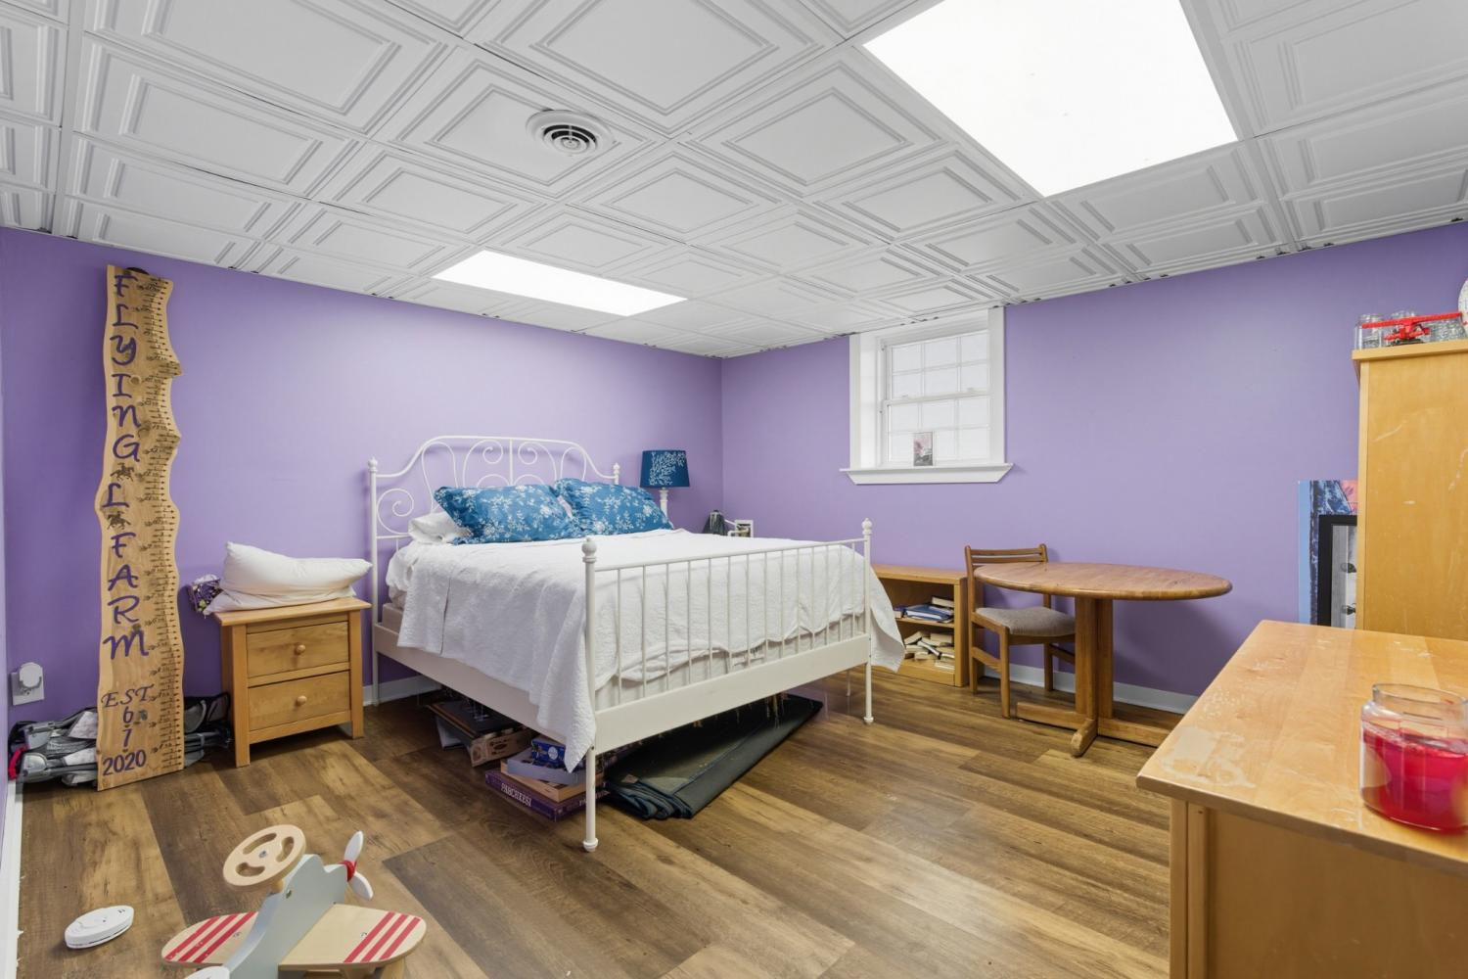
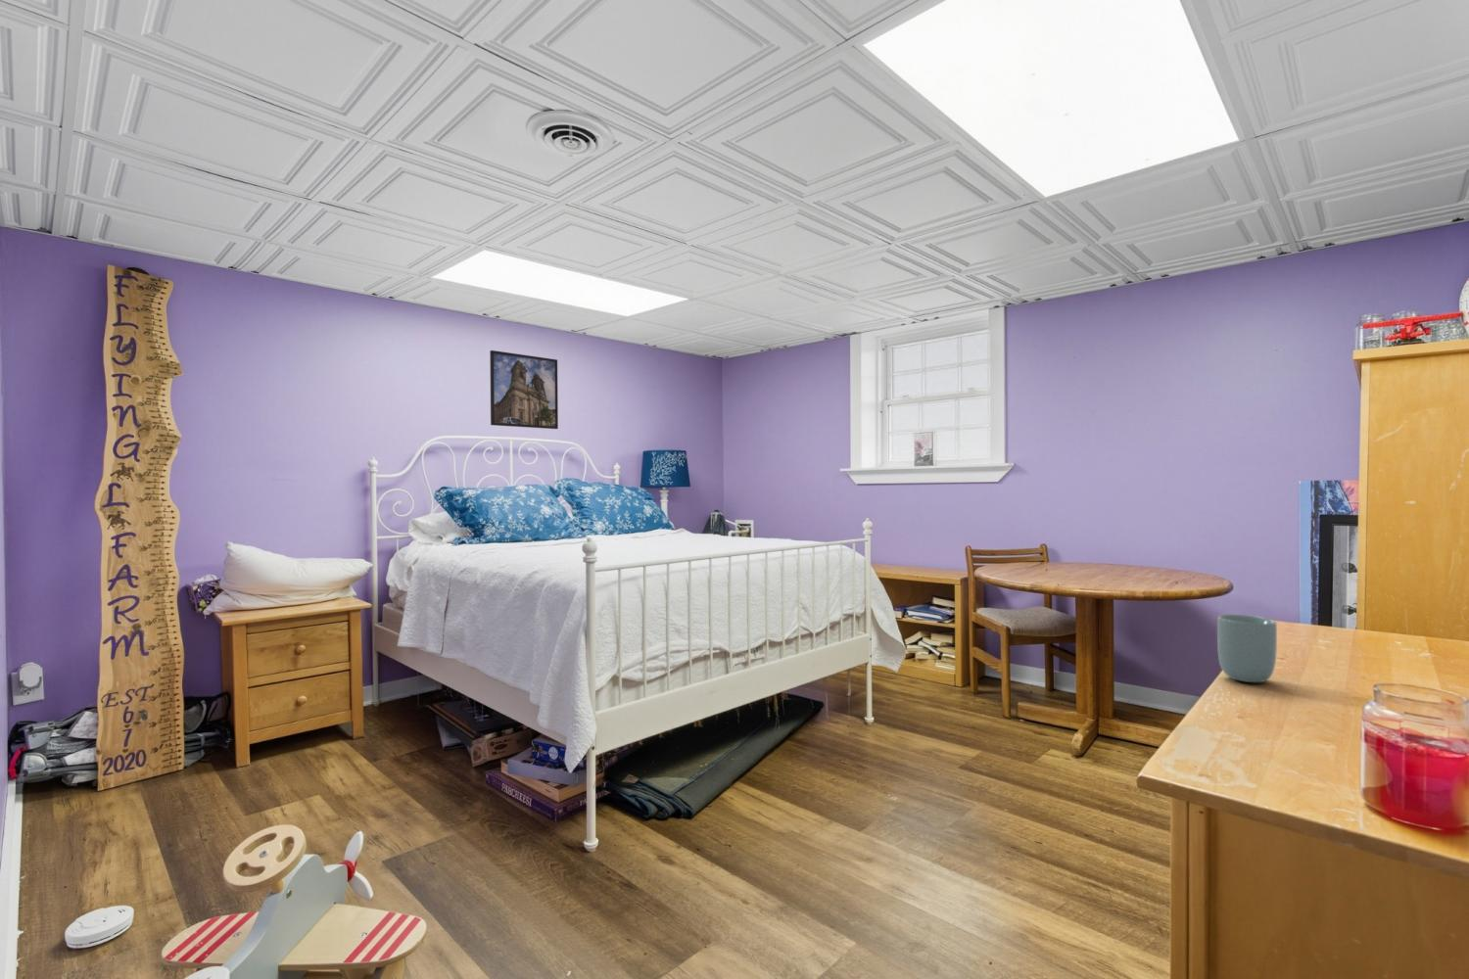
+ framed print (525, 391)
+ cup (1246, 649)
